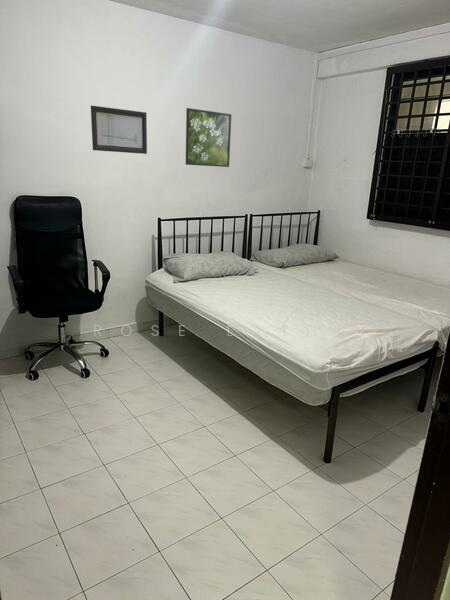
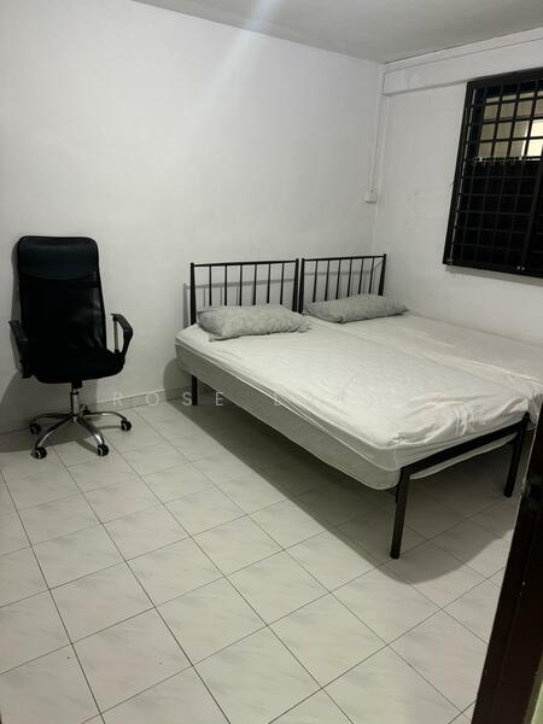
- wall art (120, 130)
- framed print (208, 139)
